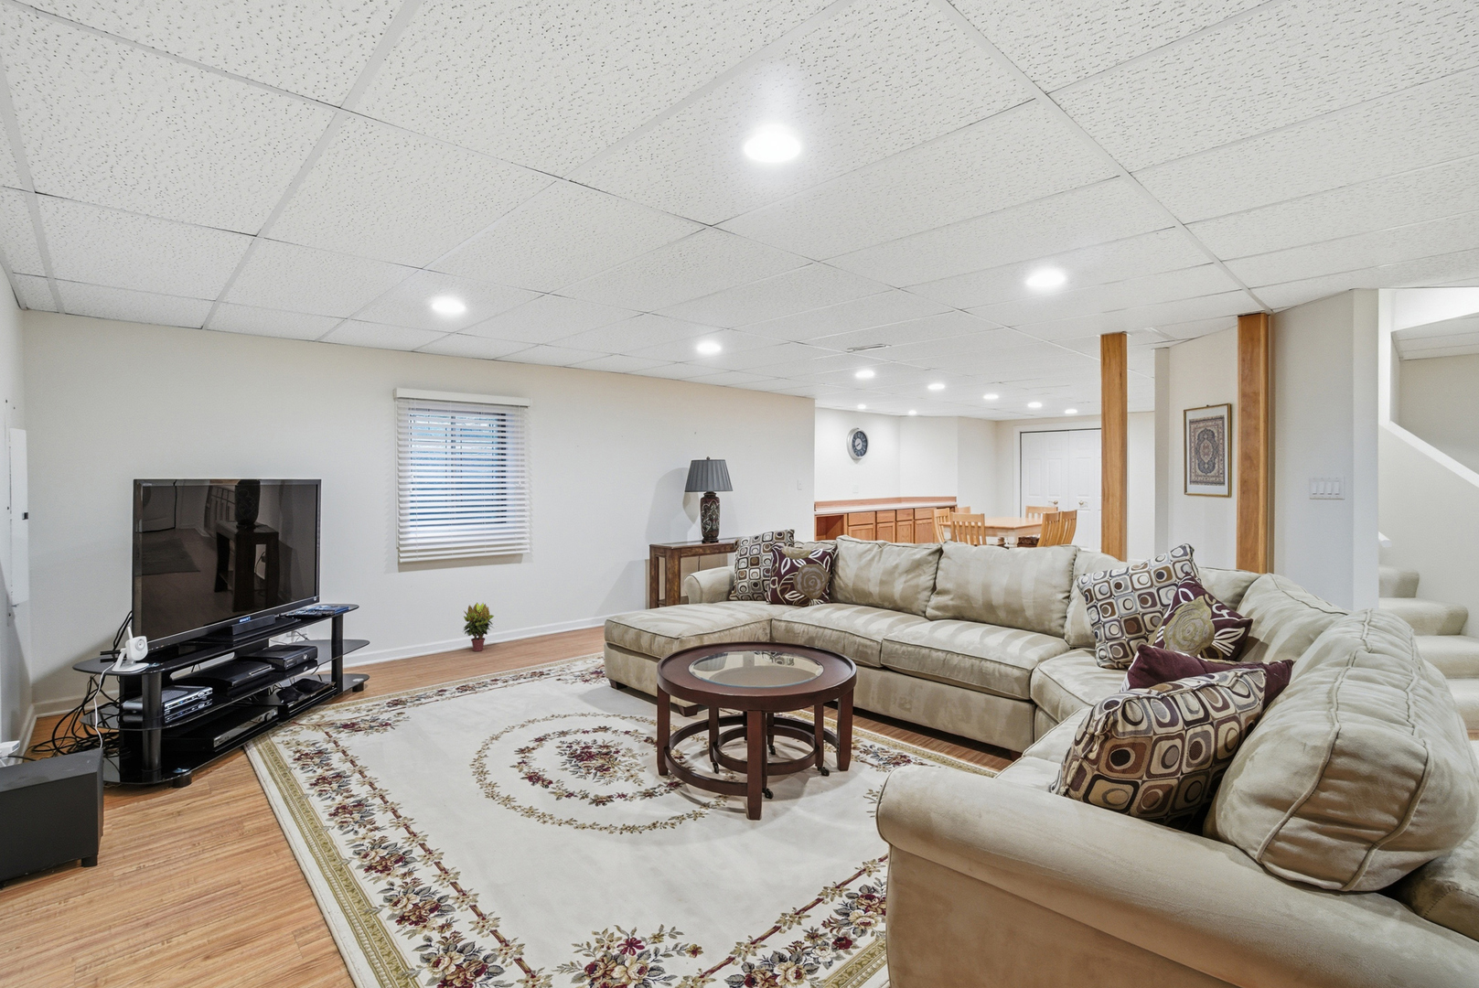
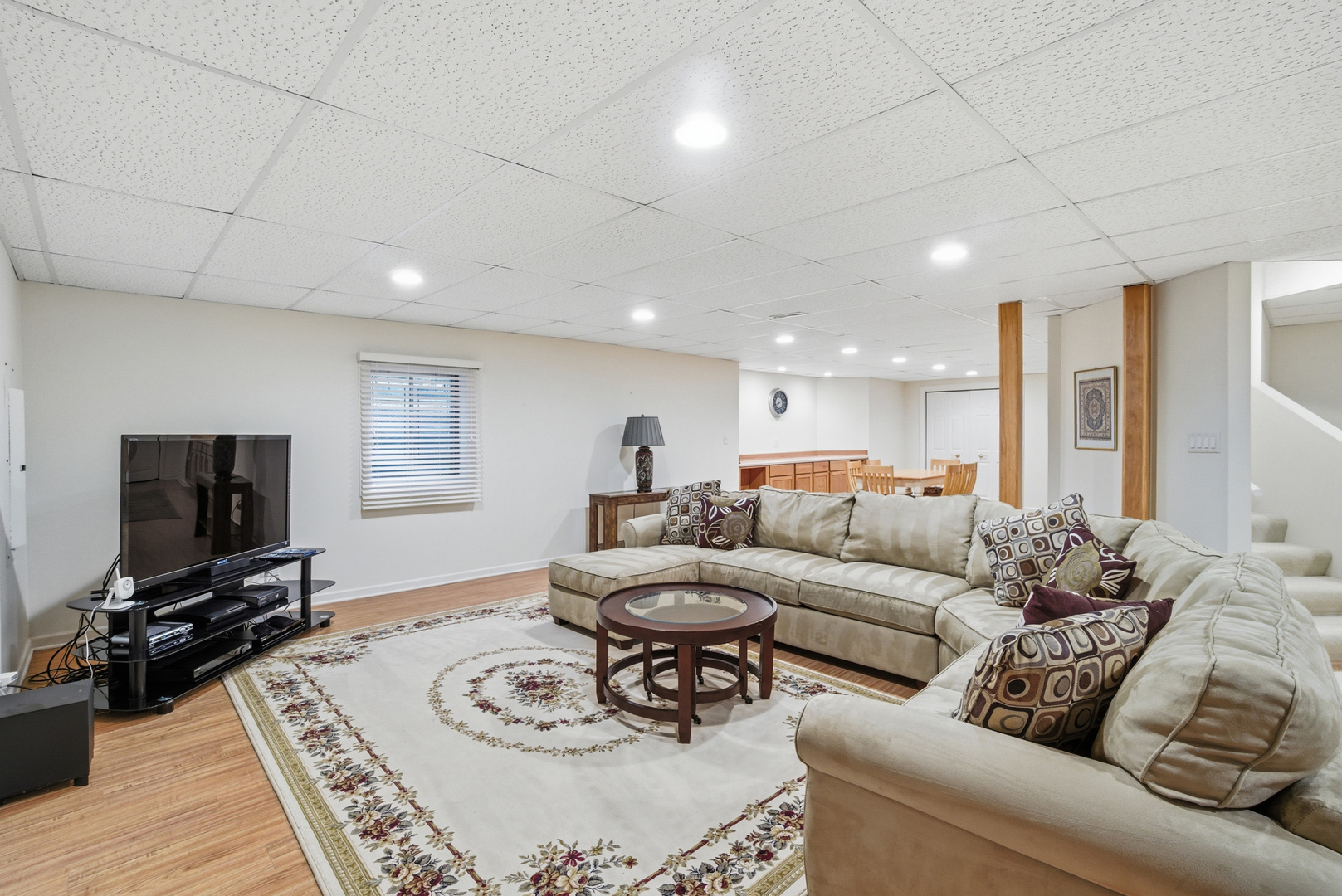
- potted plant (478, 625)
